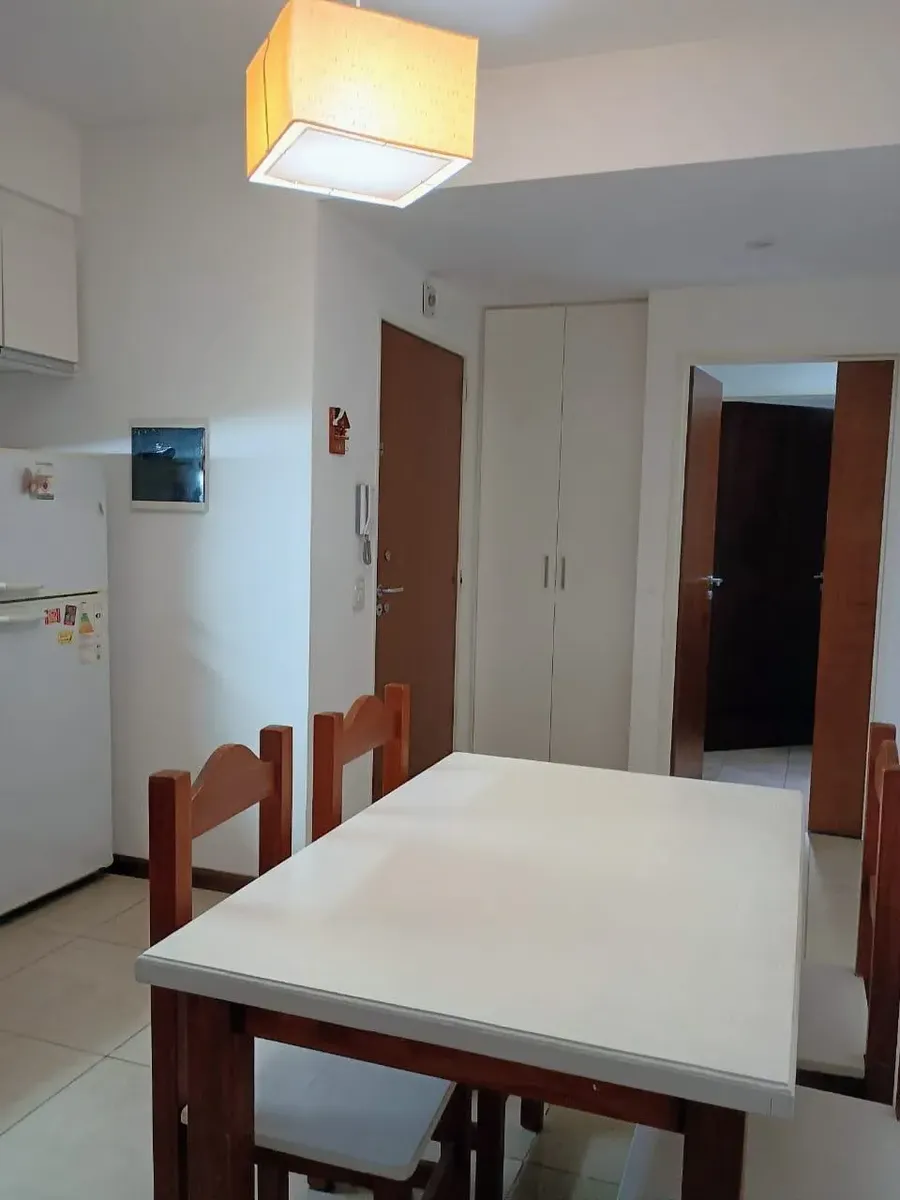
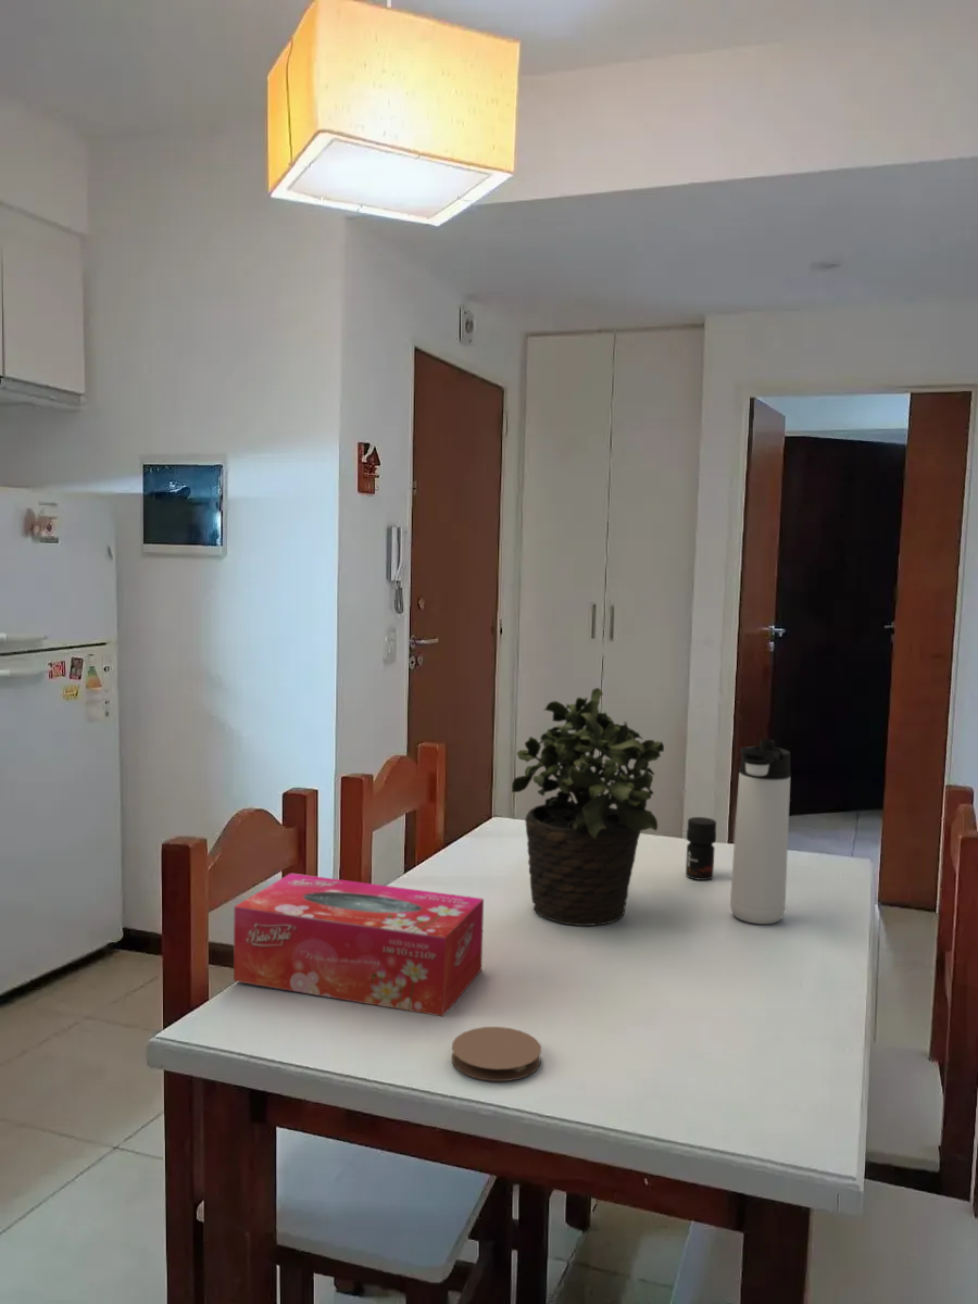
+ potted plant (589, 800)
+ coaster (496, 1052)
+ tissue box (361, 939)
+ jar (700, 848)
+ thermos bottle (758, 831)
